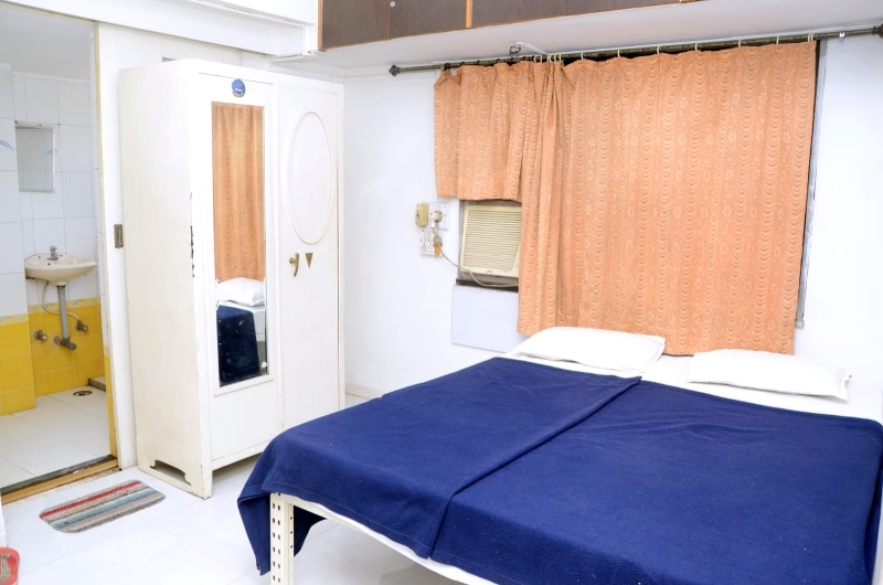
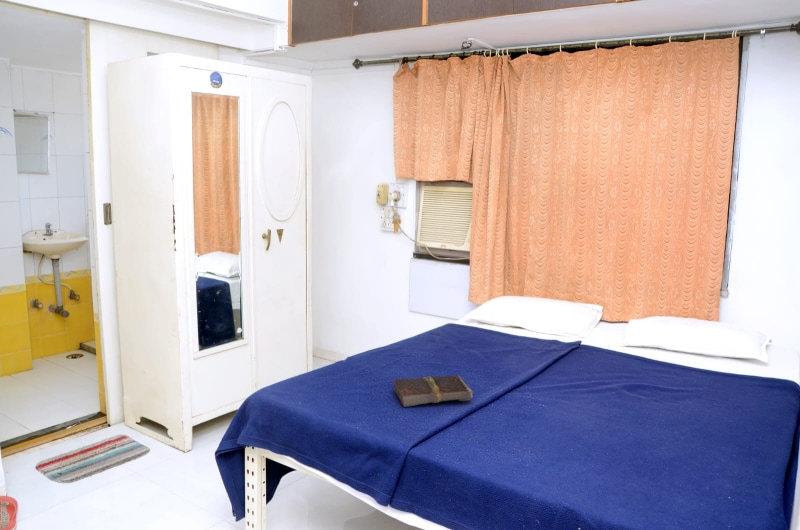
+ book (432, 389)
